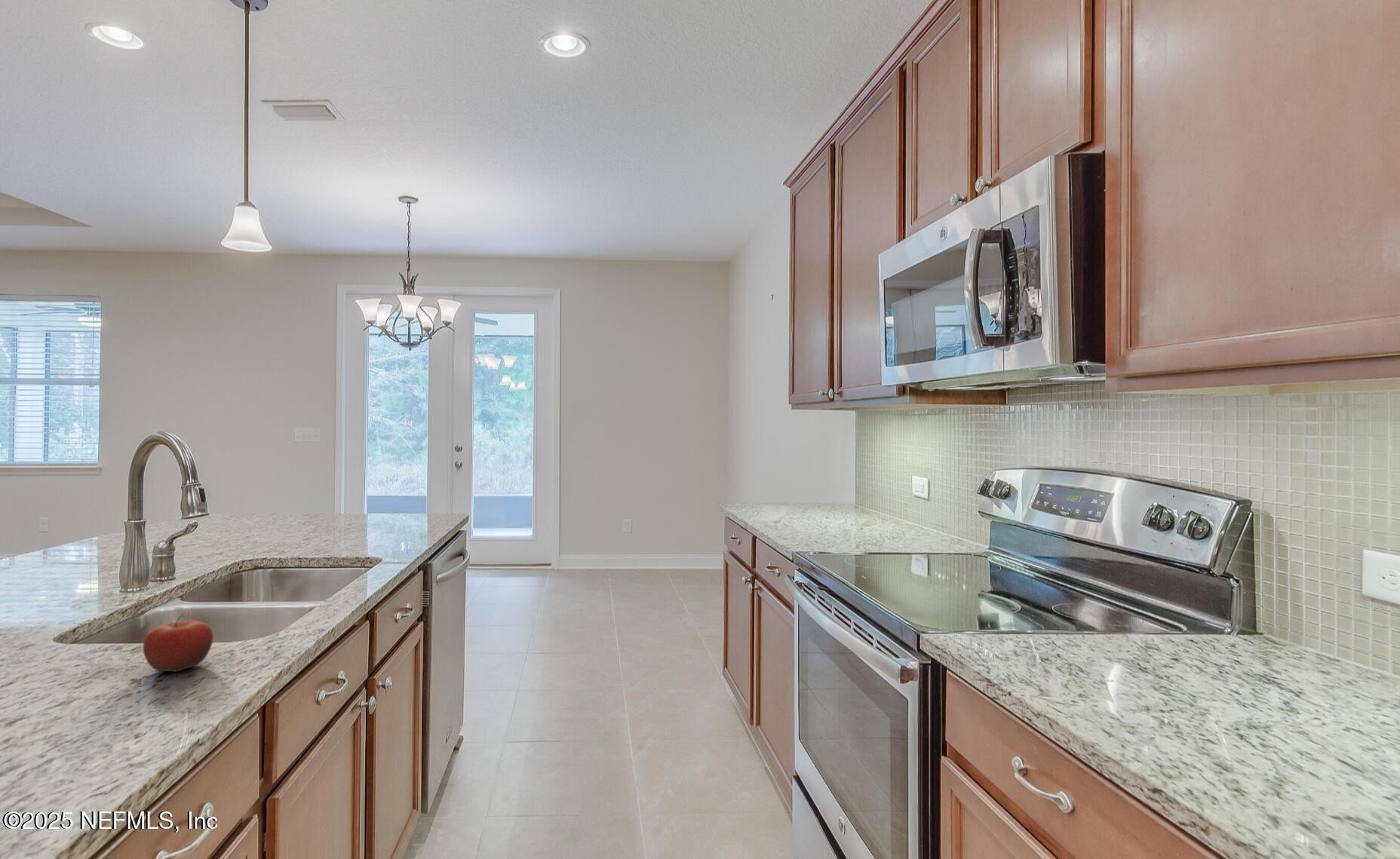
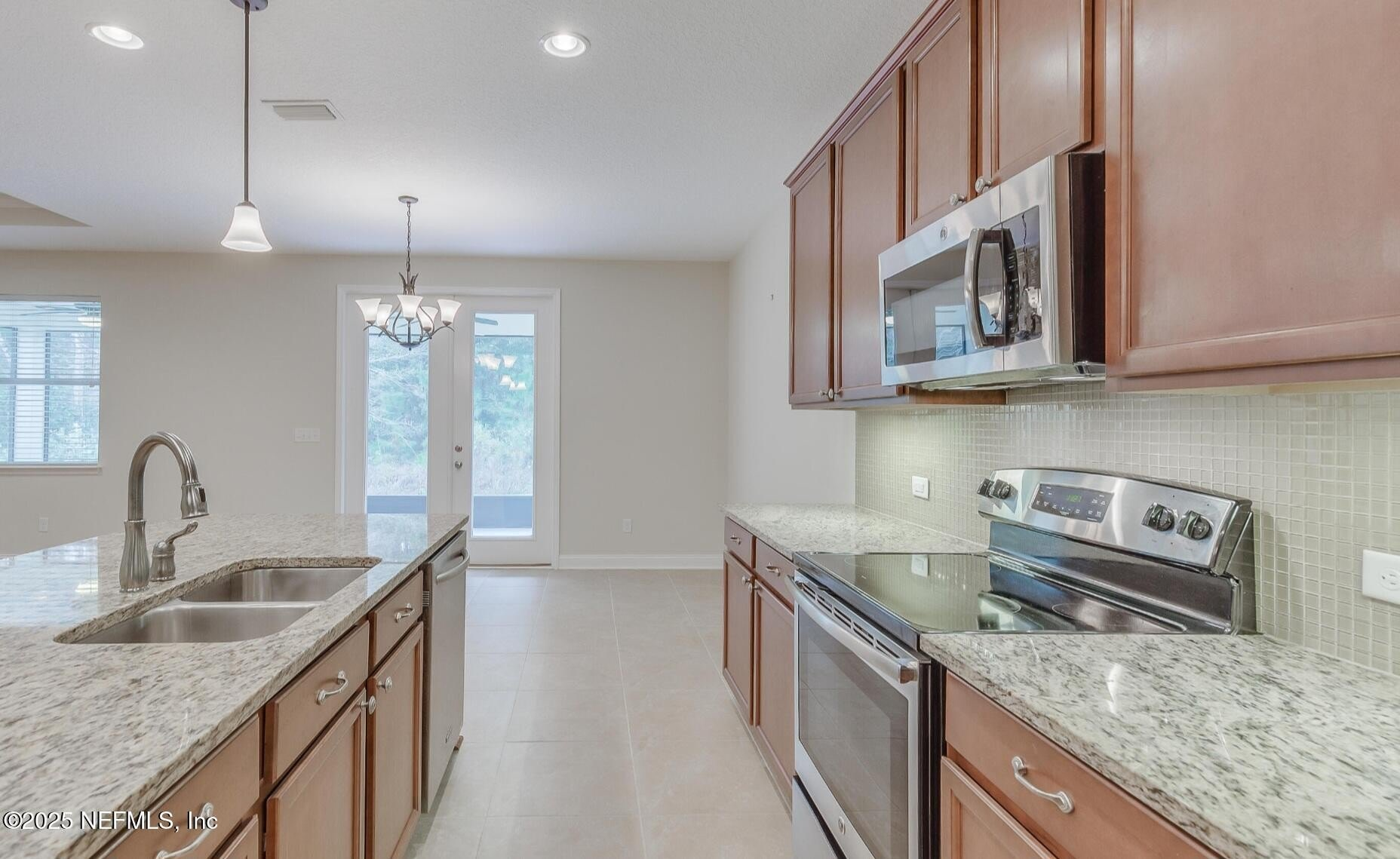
- fruit (179, 641)
